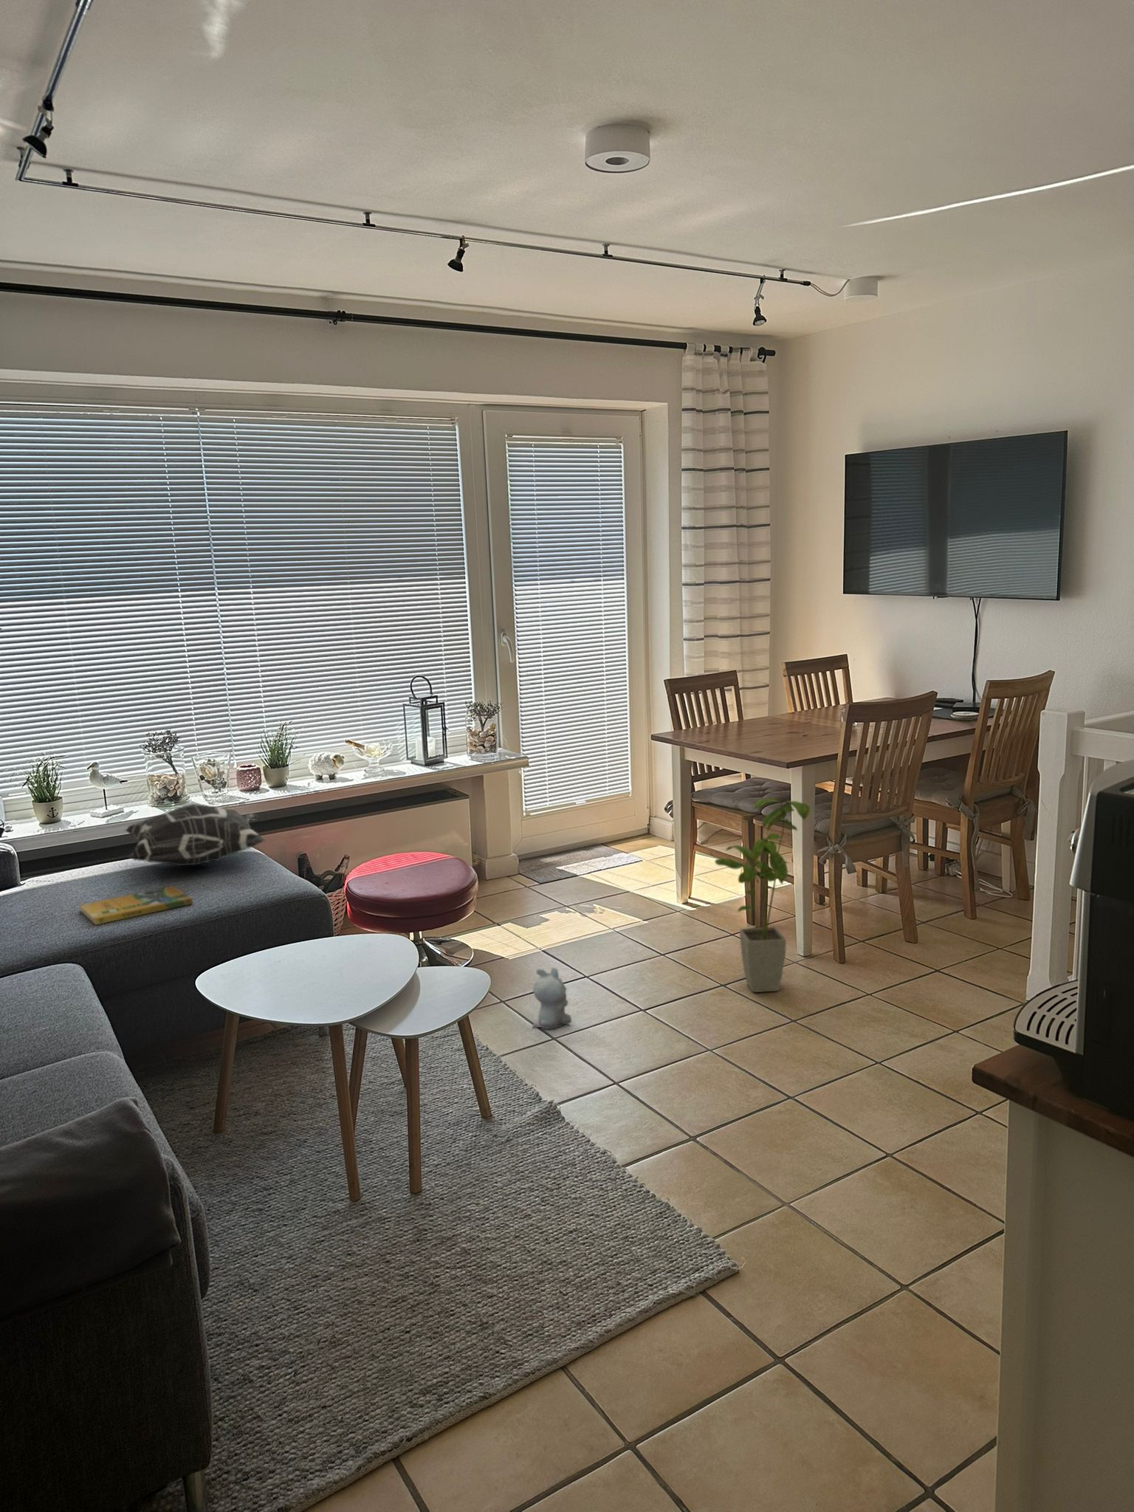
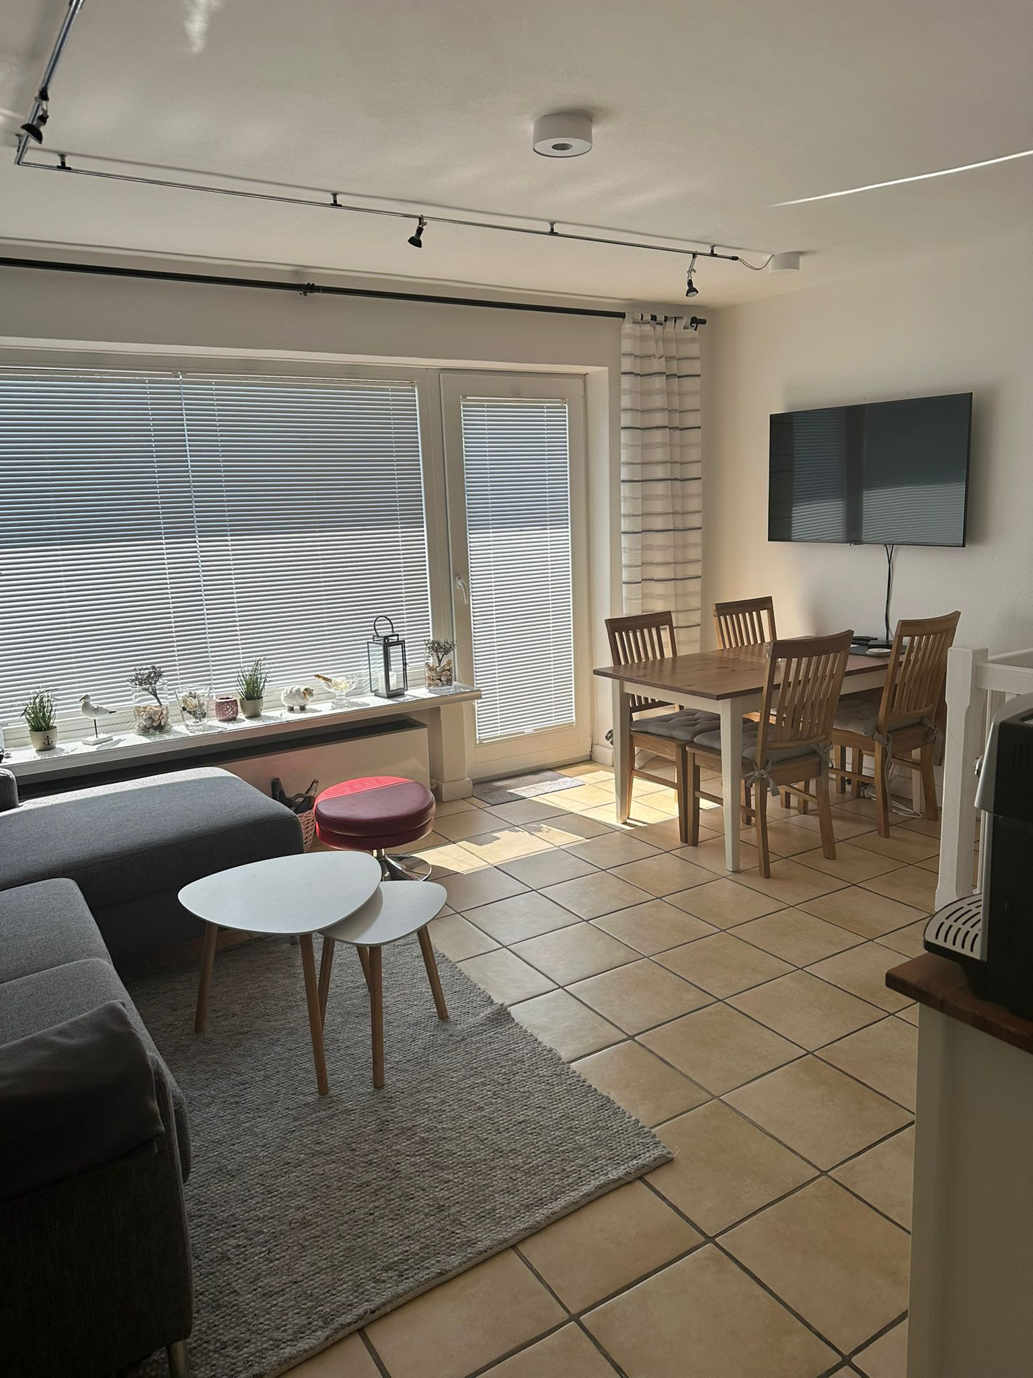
- booklet (136, 905)
- house plant (766, 891)
- plush toy (550, 995)
- decorative pillow (197, 833)
